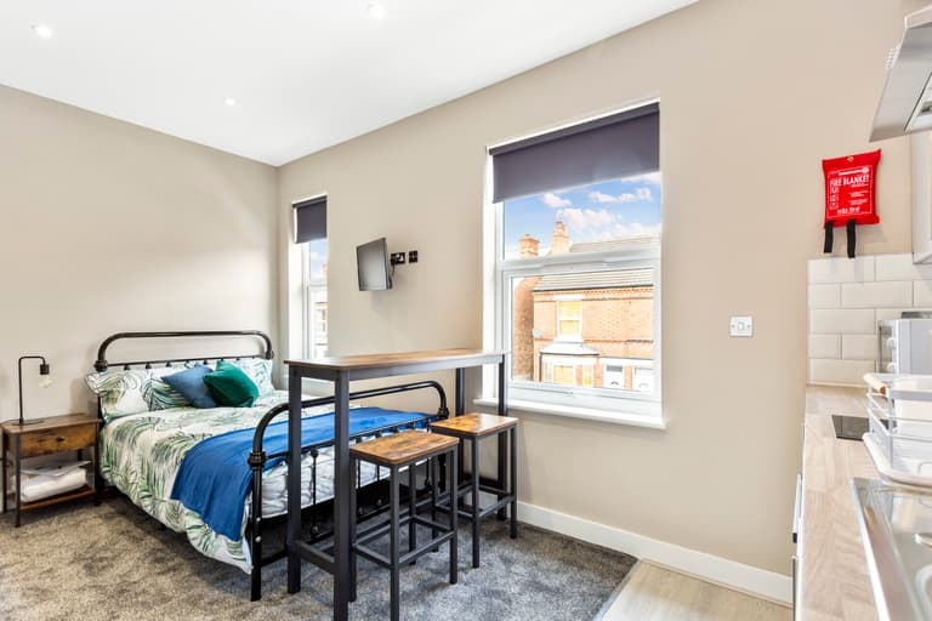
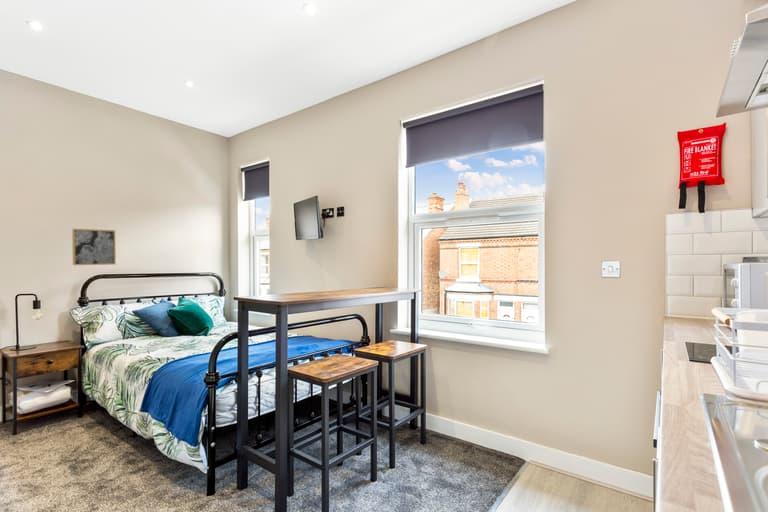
+ wall art (94, 247)
